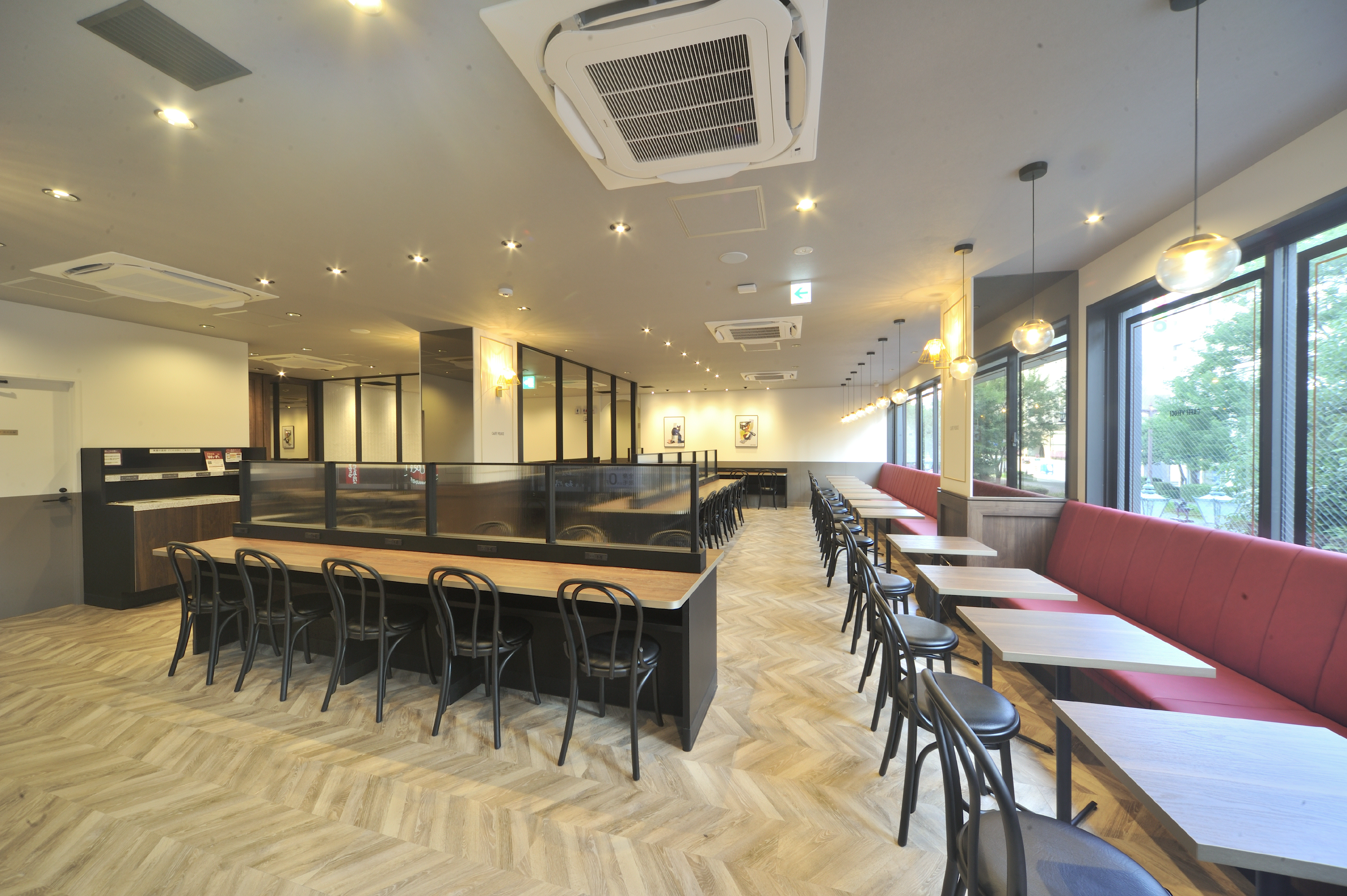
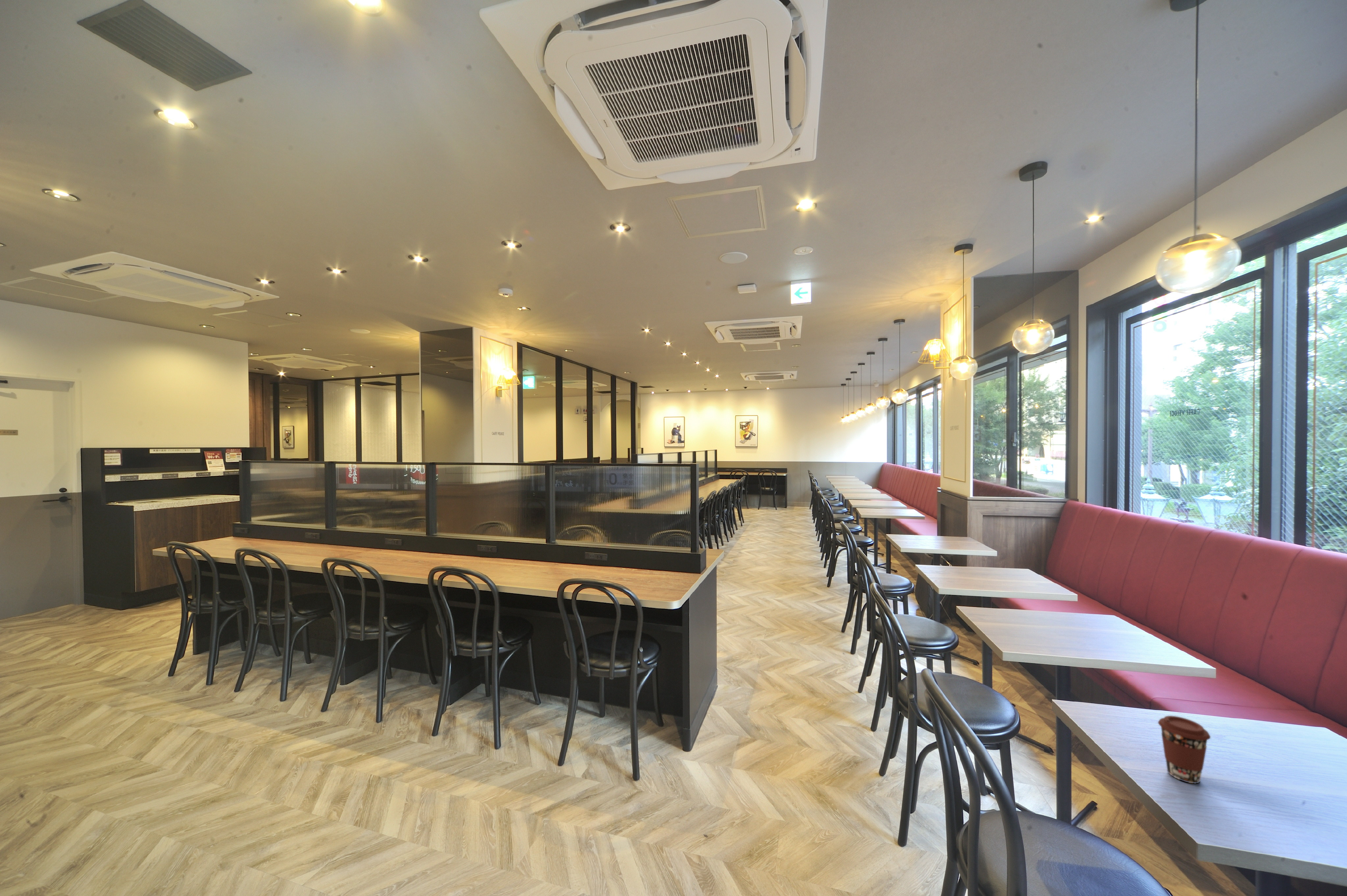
+ coffee cup (1183, 749)
